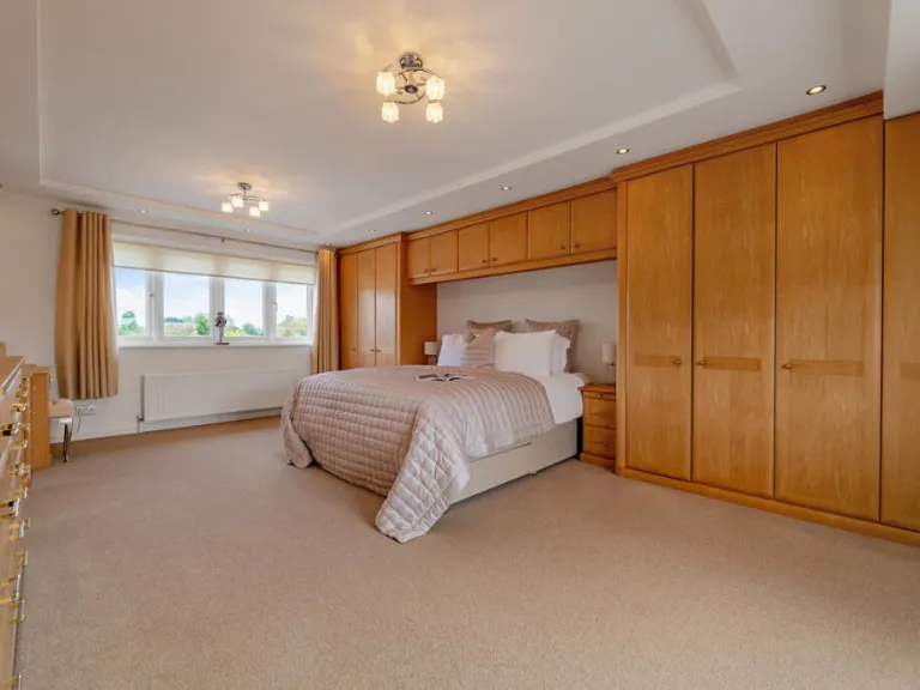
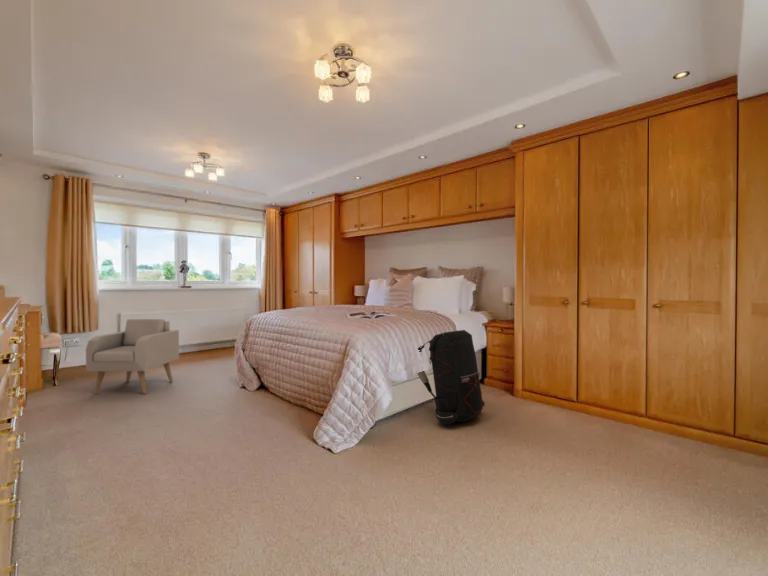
+ armchair (136, 353)
+ backpack (450, 373)
